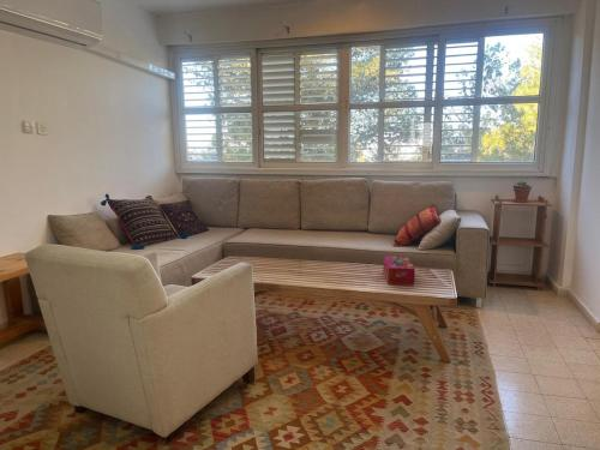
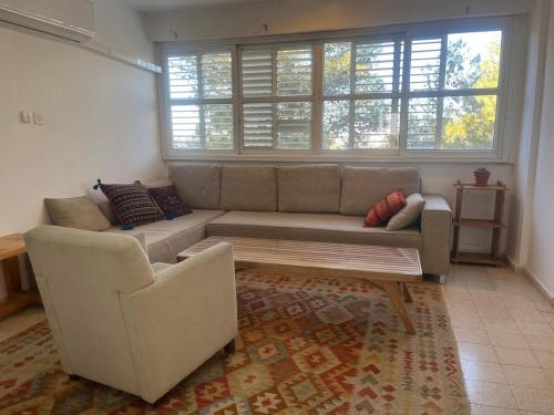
- tissue box (397, 269)
